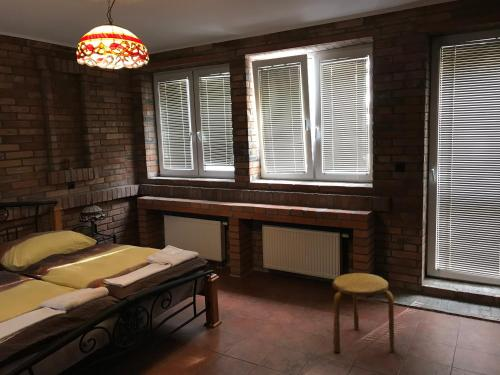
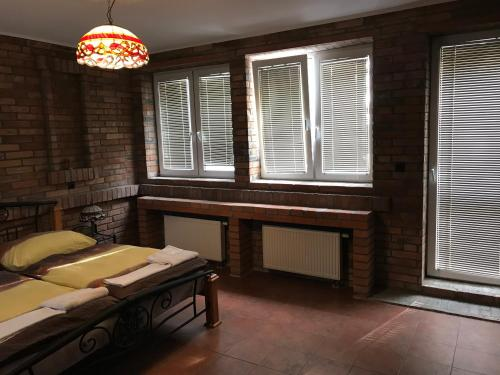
- stool (357, 313)
